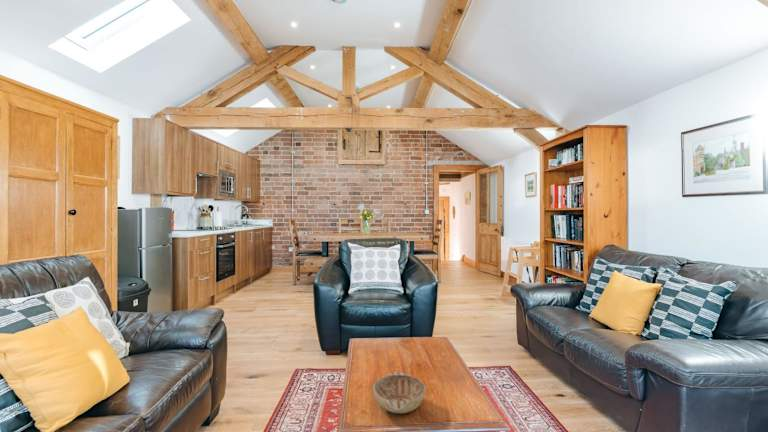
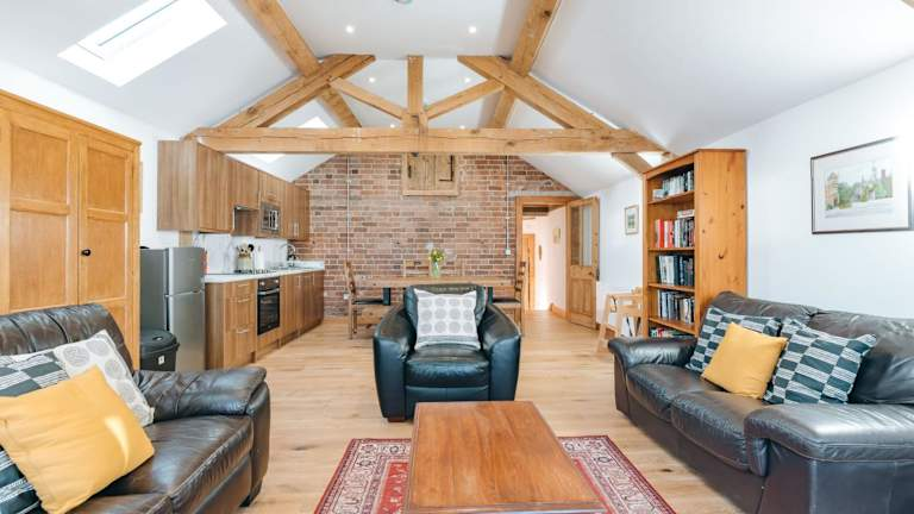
- decorative bowl (399, 396)
